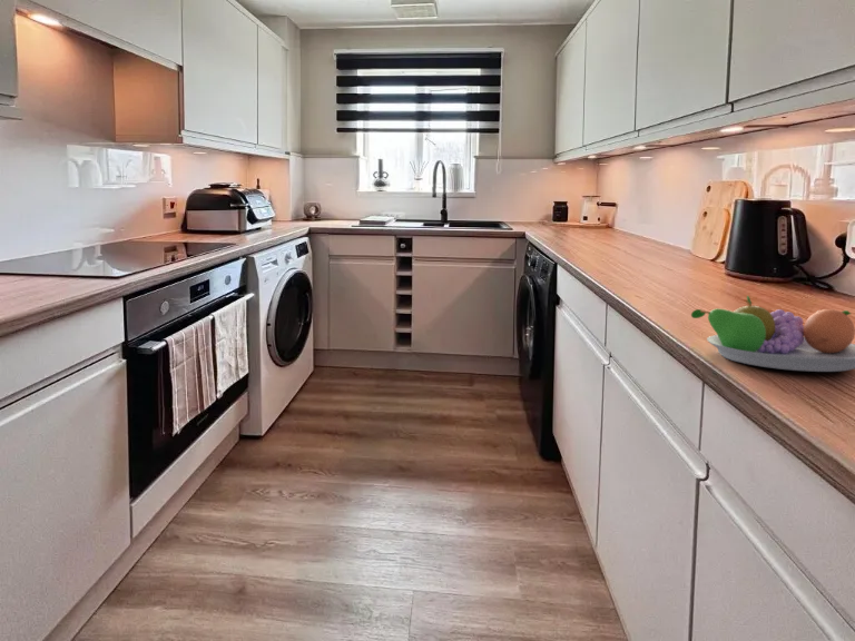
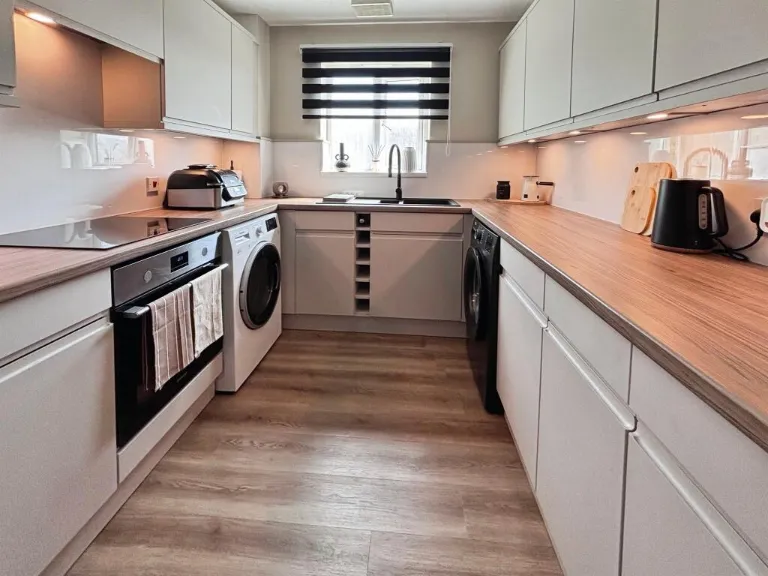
- fruit bowl (780, 329)
